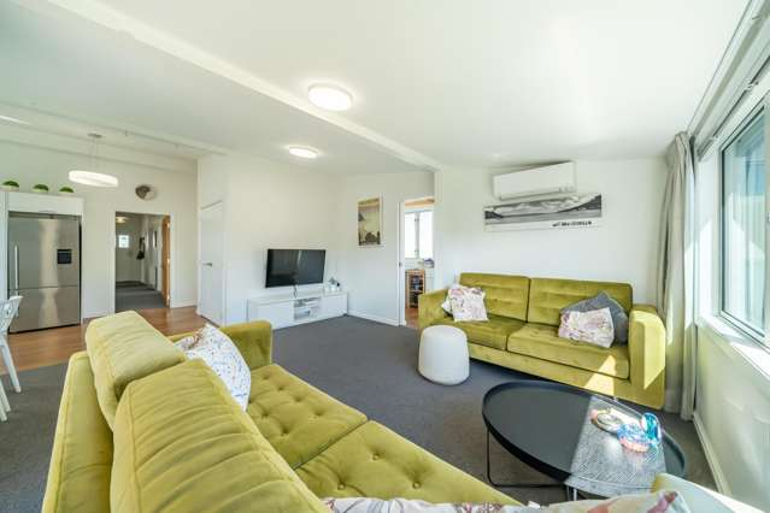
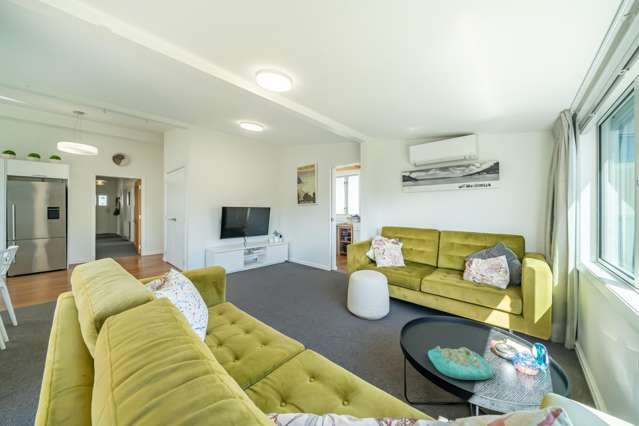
+ decorative tray (459, 352)
